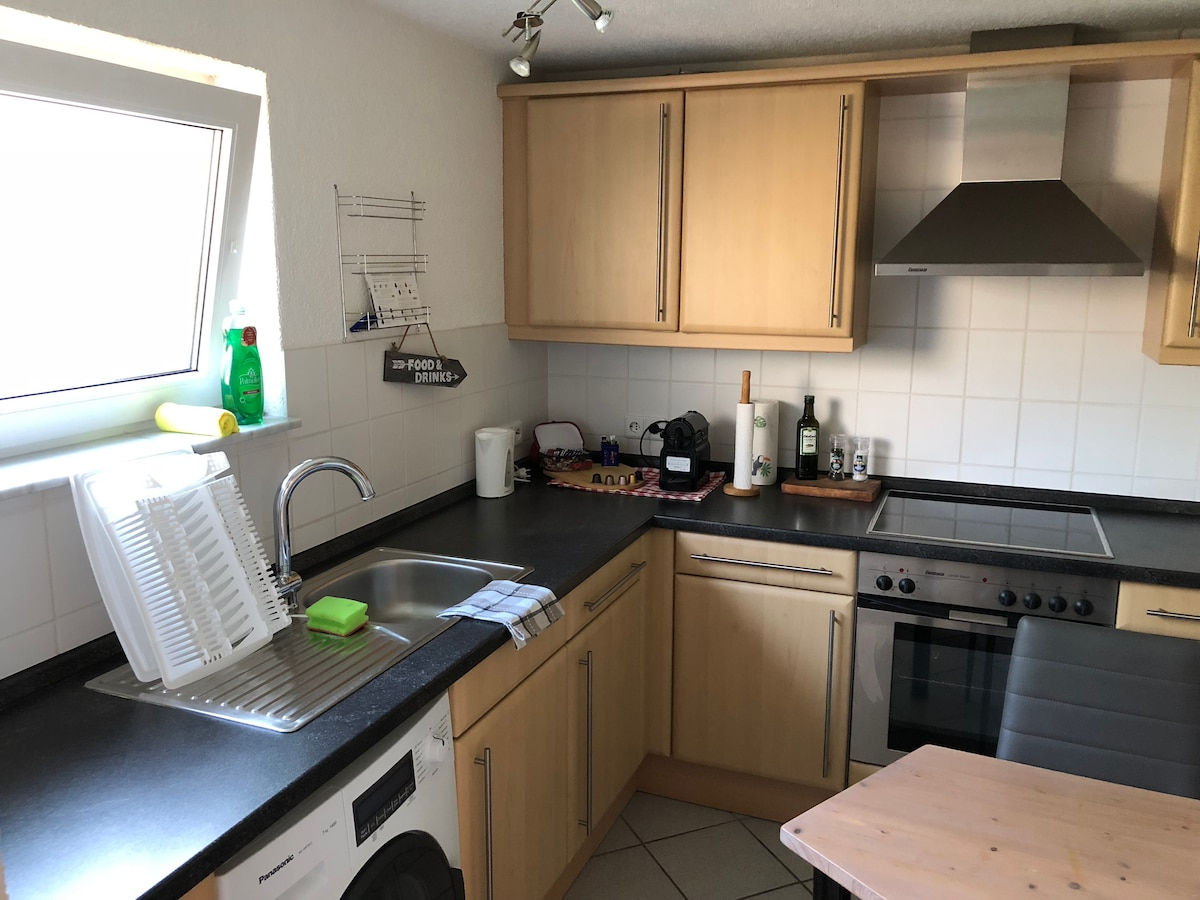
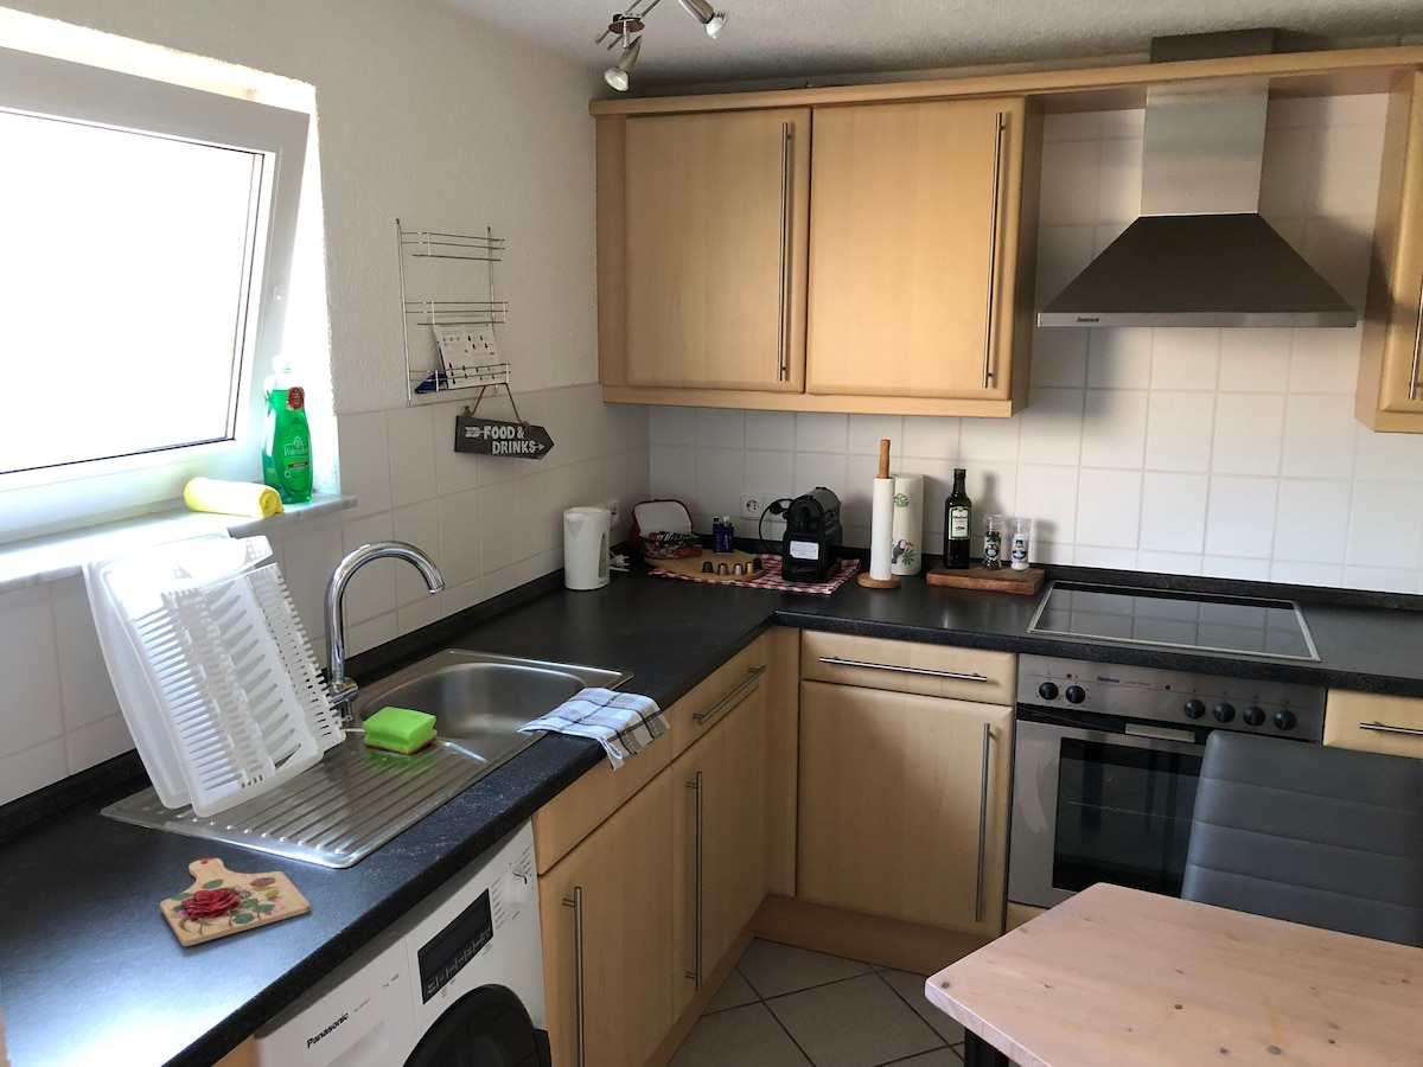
+ cutting board (223, 884)
